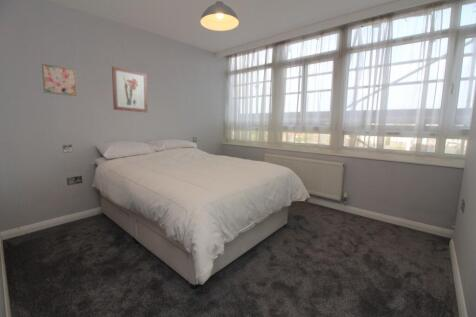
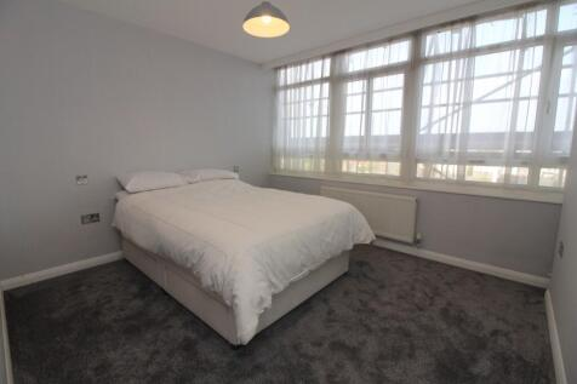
- wall art (130, 91)
- wall art (60, 80)
